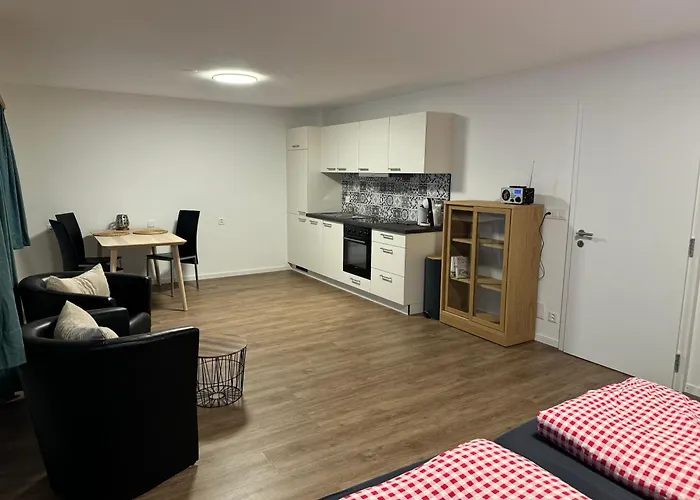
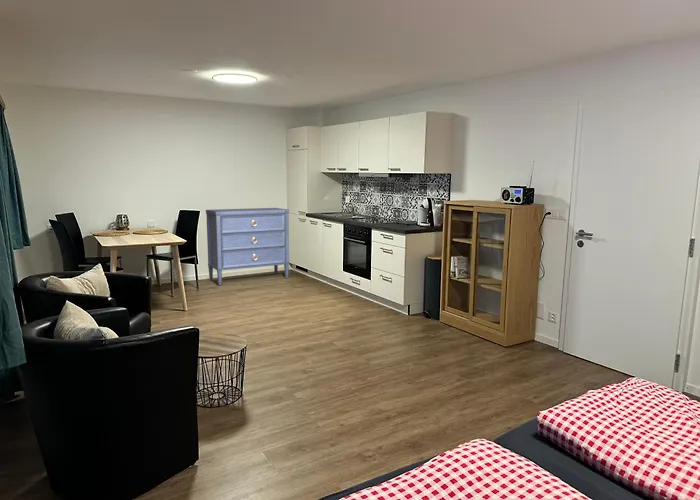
+ dresser (248, 244)
